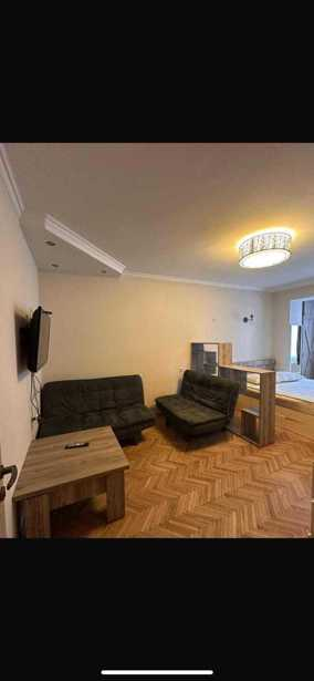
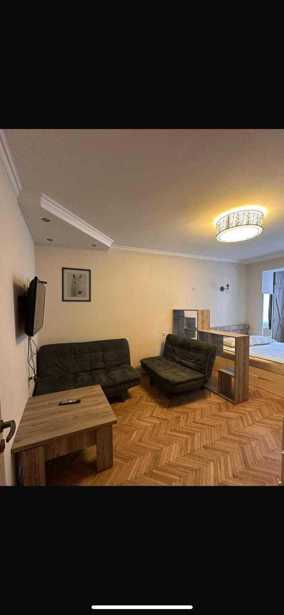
+ wall art (76, 285)
